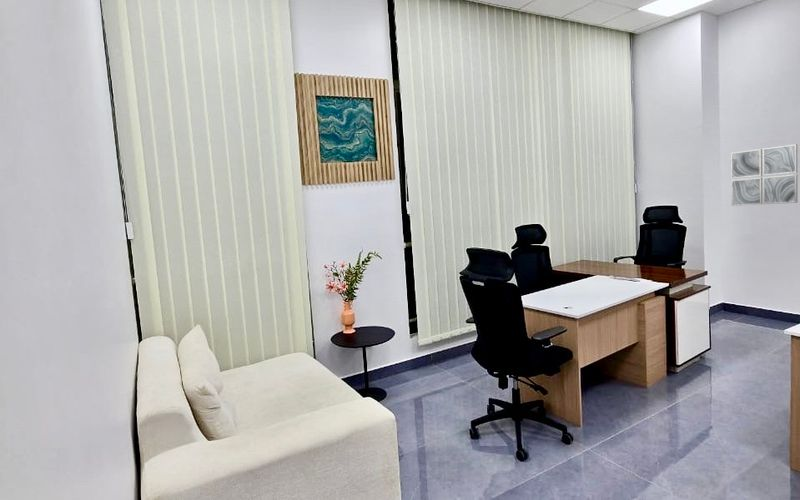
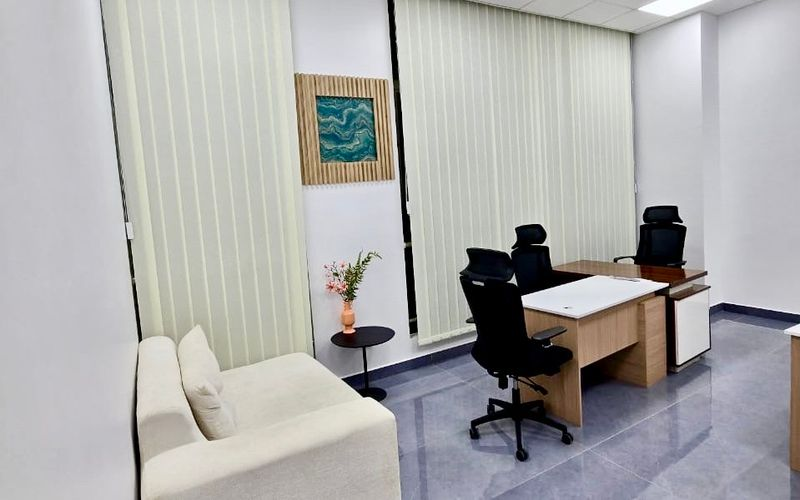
- wall art (763, 177)
